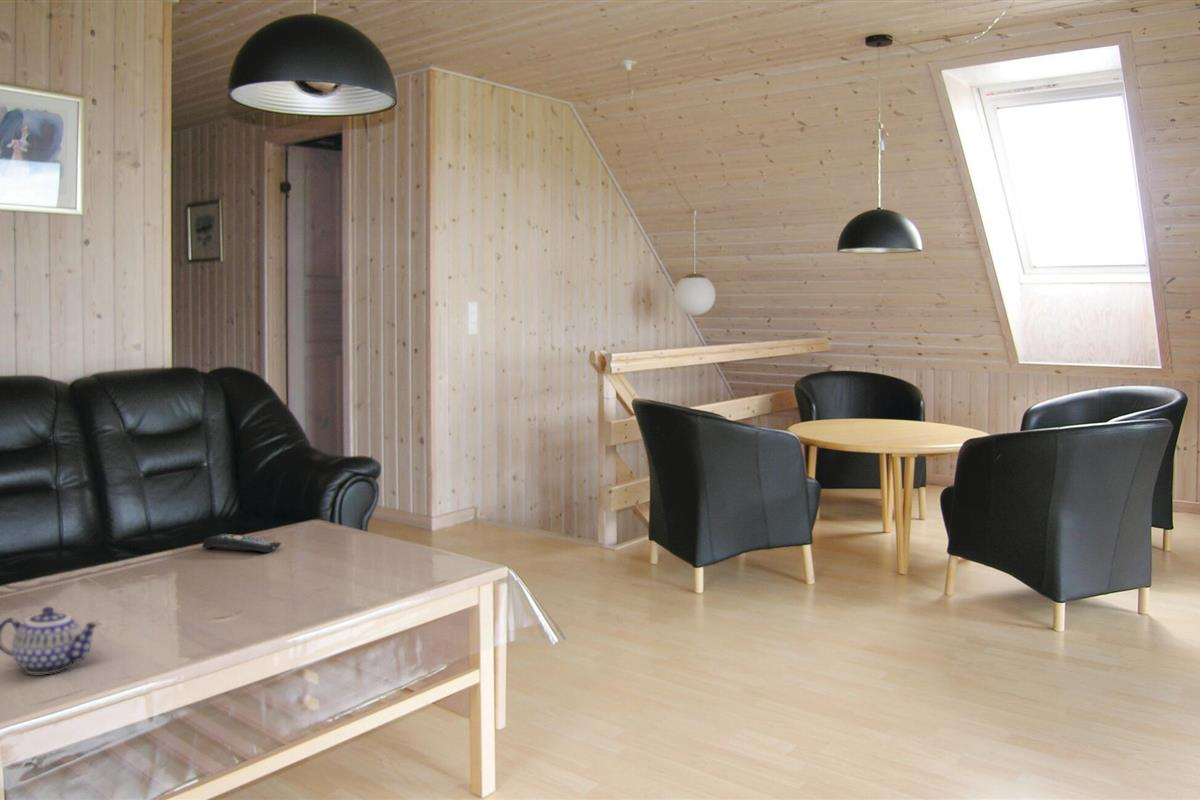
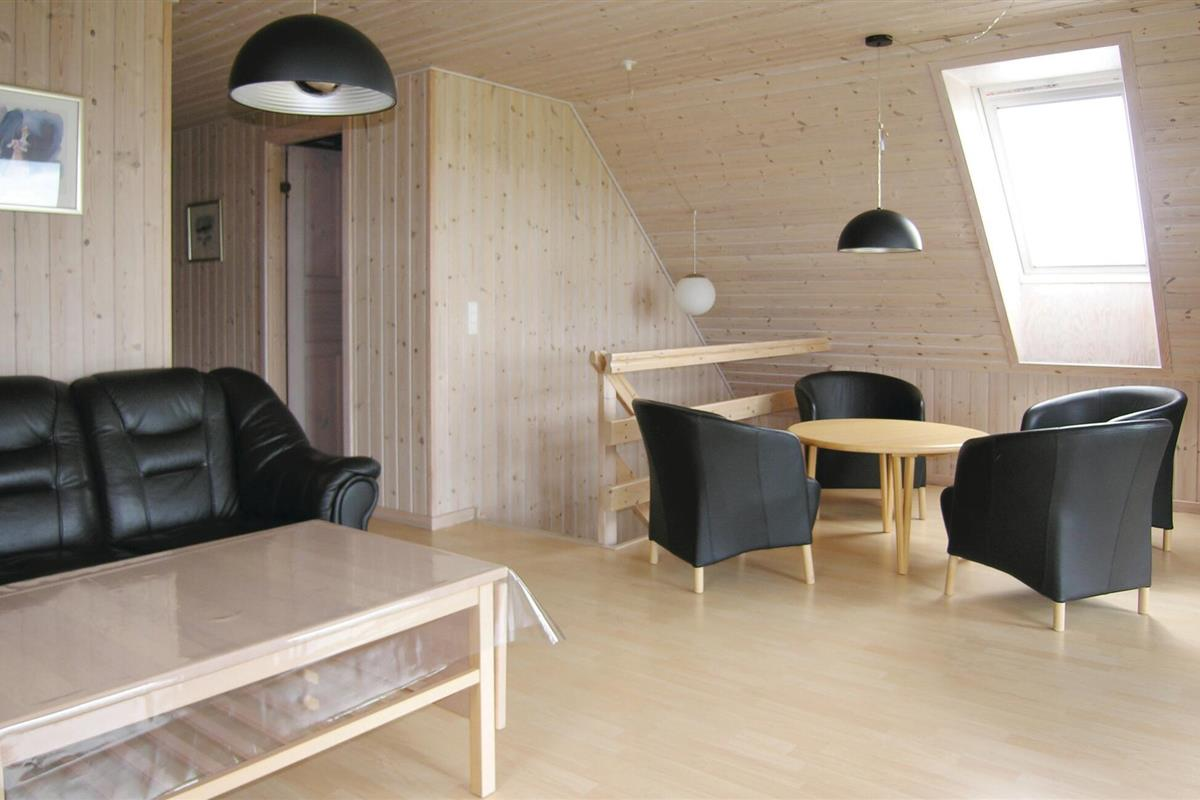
- teapot (48, 637)
- remote control (241, 542)
